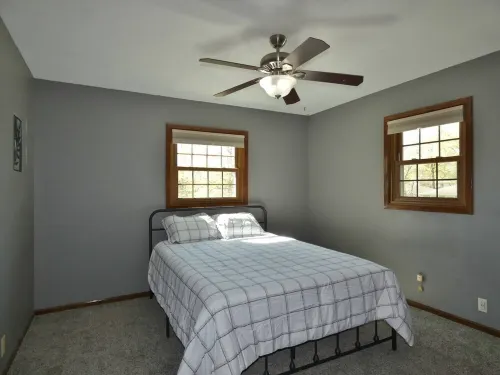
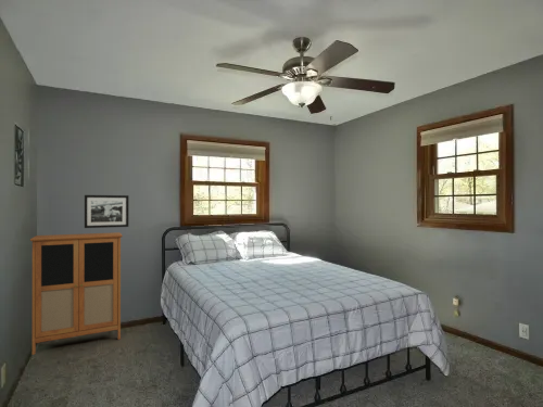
+ picture frame (106, 211)
+ cabinet (79, 288)
